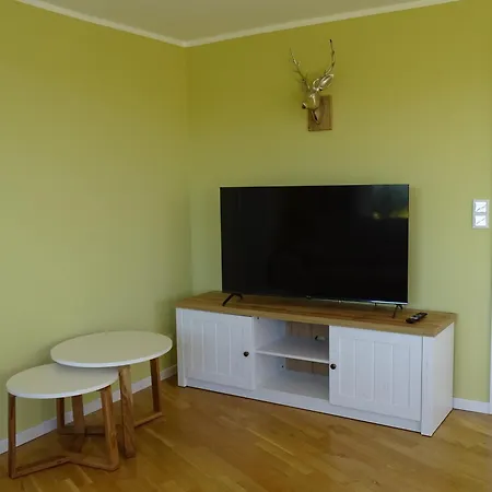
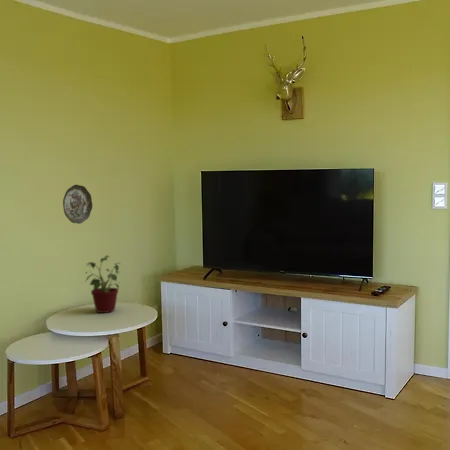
+ potted plant (106, 284)
+ decorative plate (76, 204)
